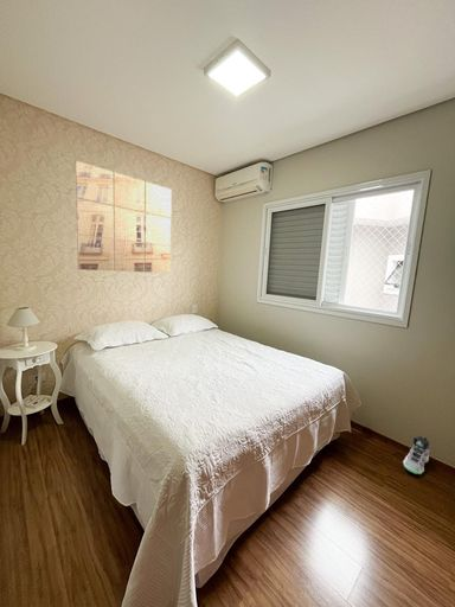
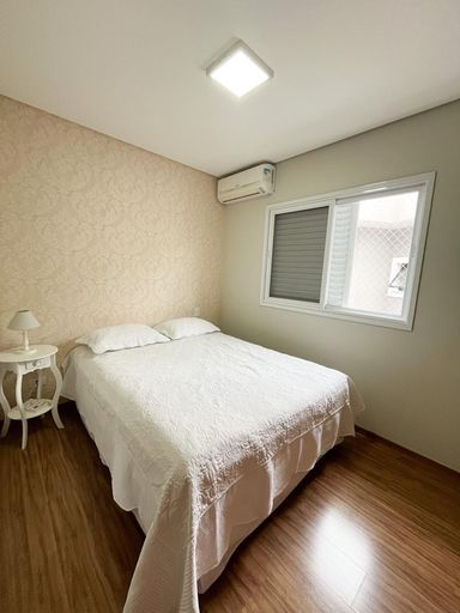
- sneaker (417, 449)
- wall art (129, 225)
